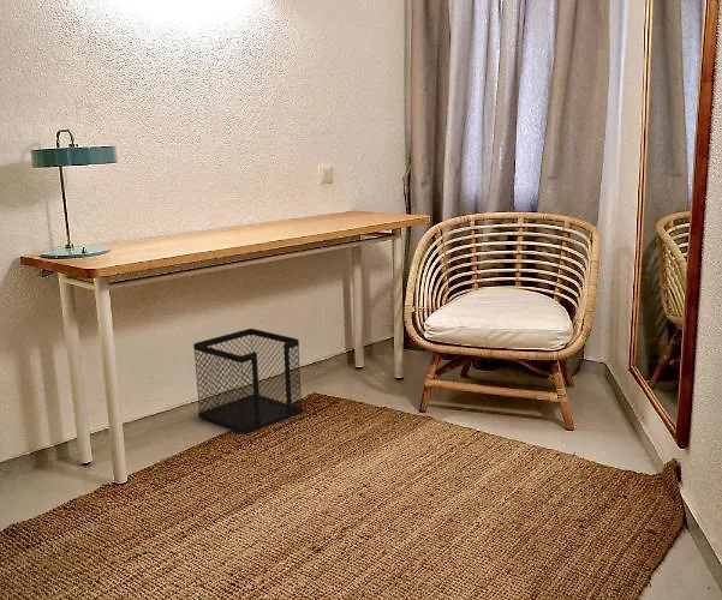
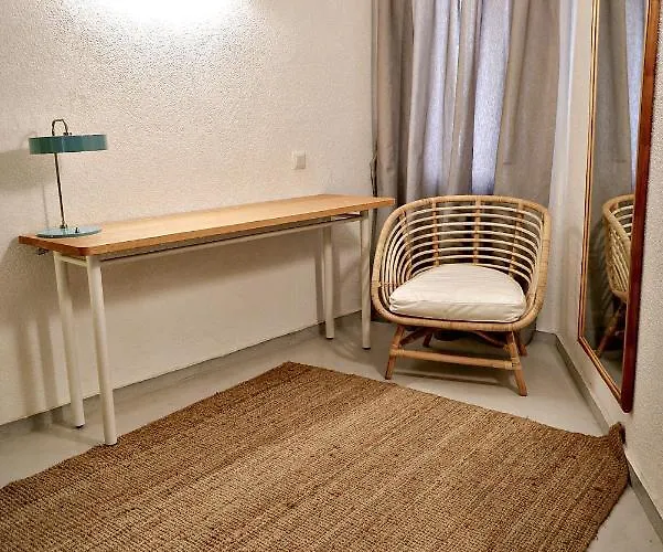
- wastebasket (249, 378)
